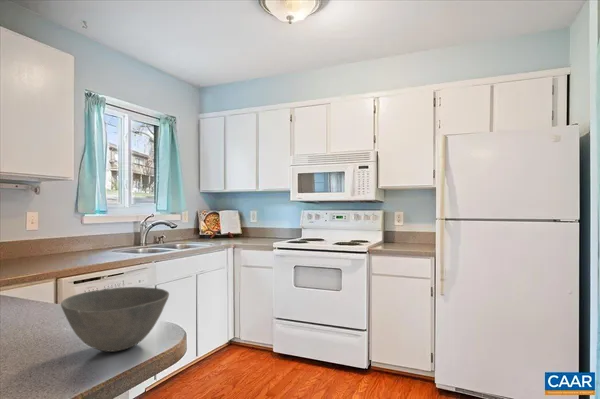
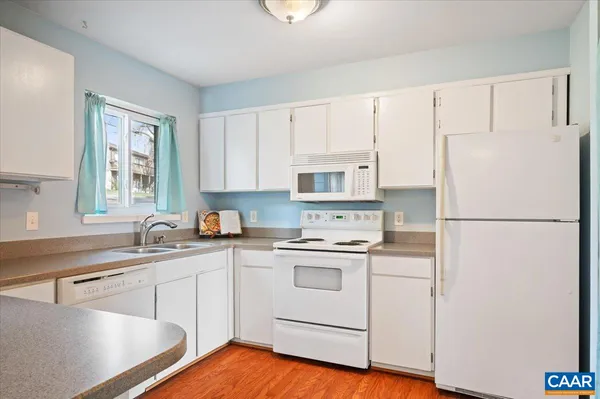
- bowl (117, 321)
